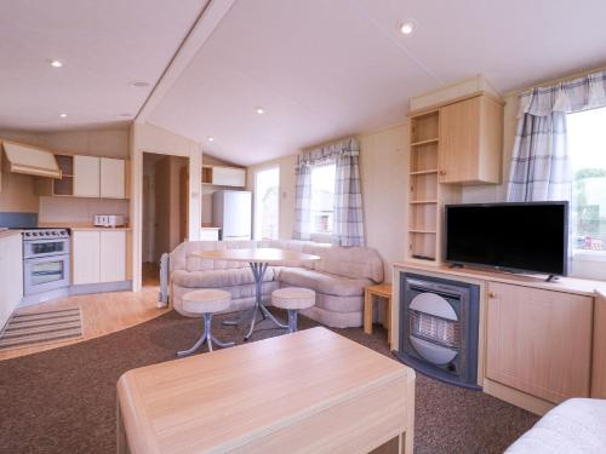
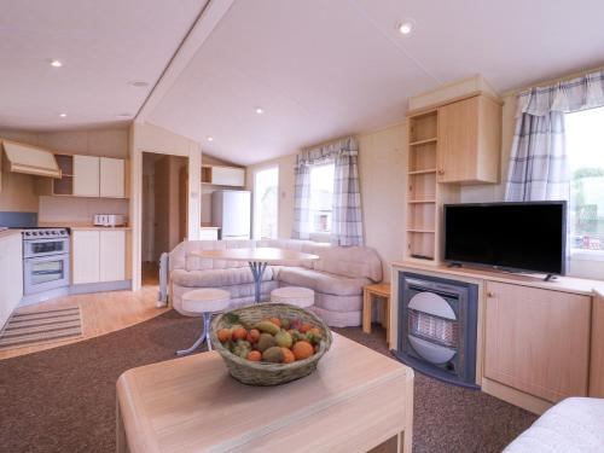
+ fruit basket (272, 339)
